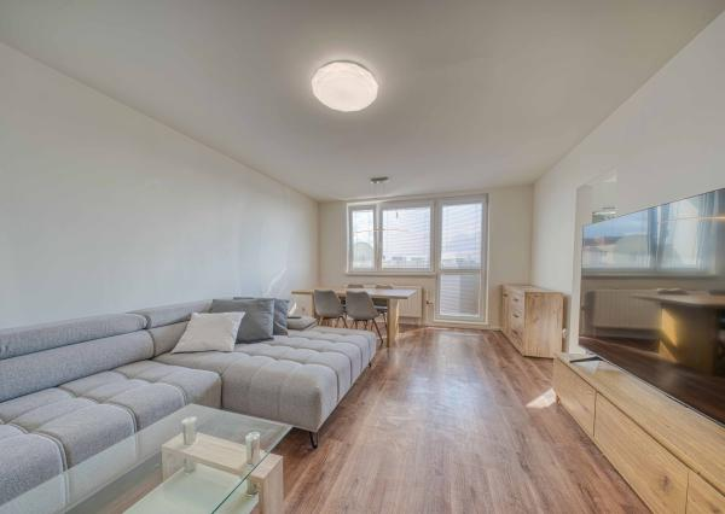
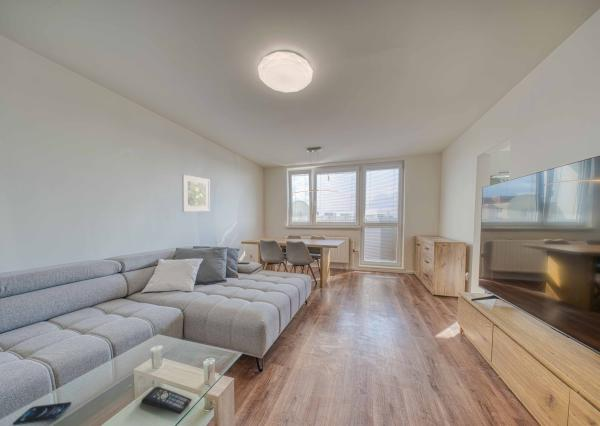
+ smartphone (43, 413)
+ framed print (197, 194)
+ remote control (166, 399)
